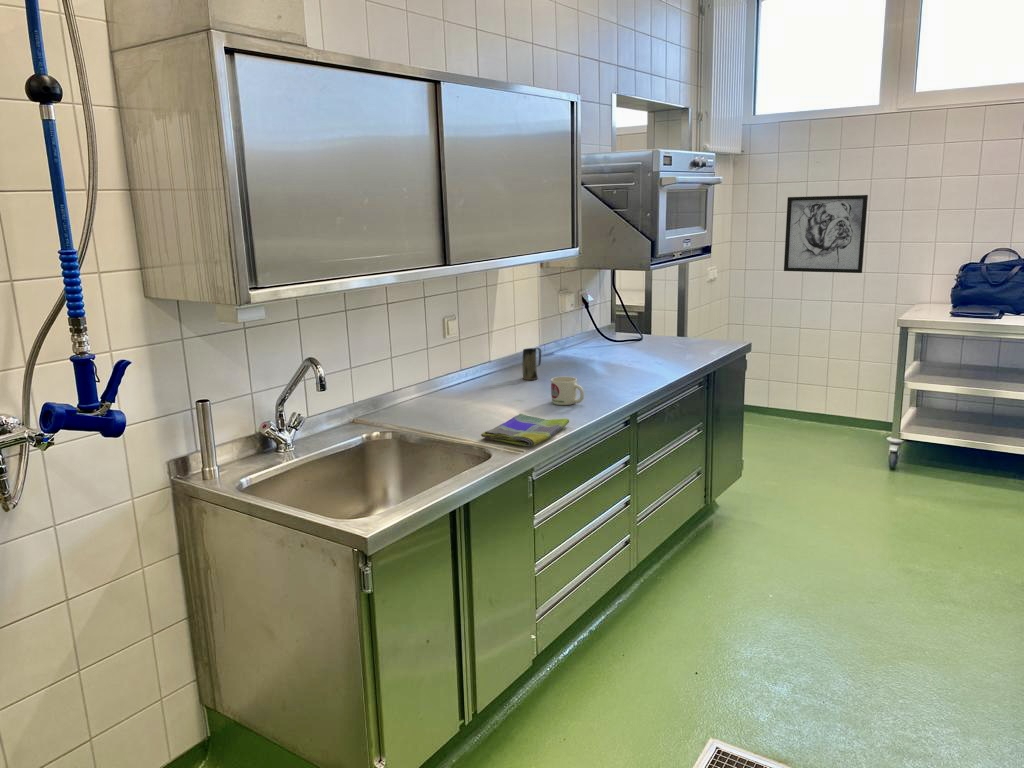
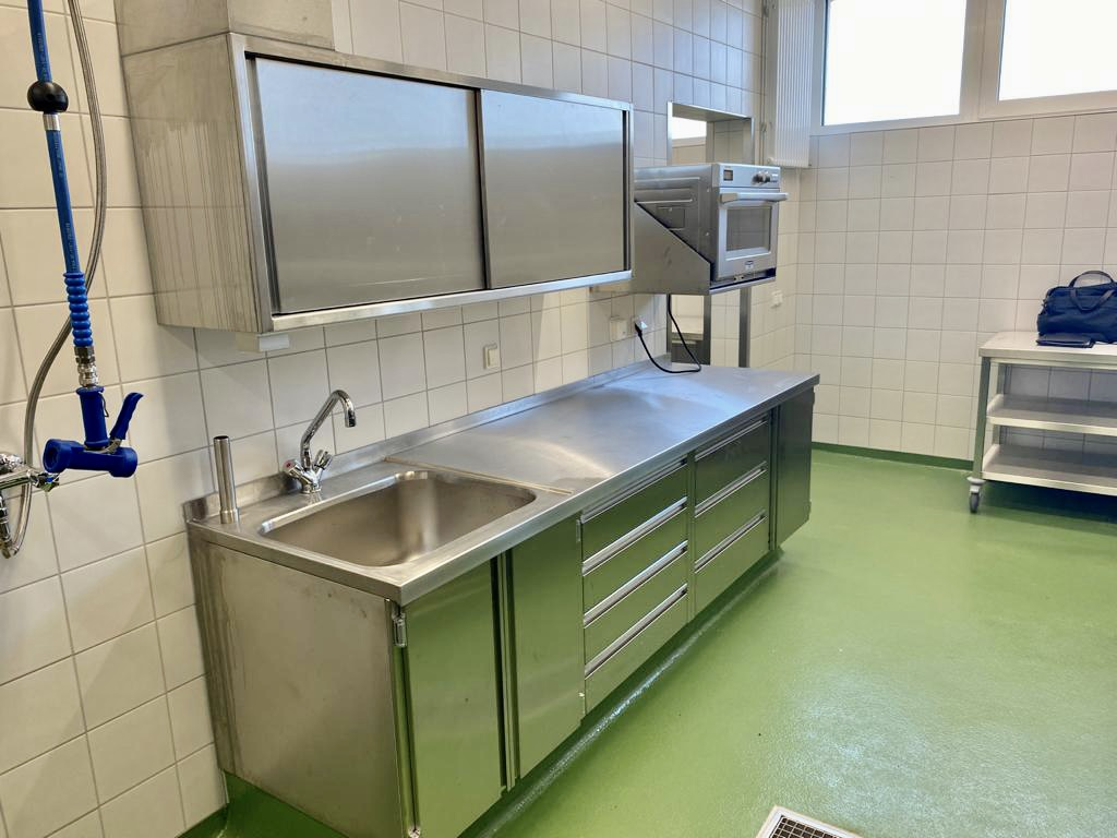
- mug (568, 391)
- wall art (824, 234)
- dish towel (526, 428)
- mug (532, 363)
